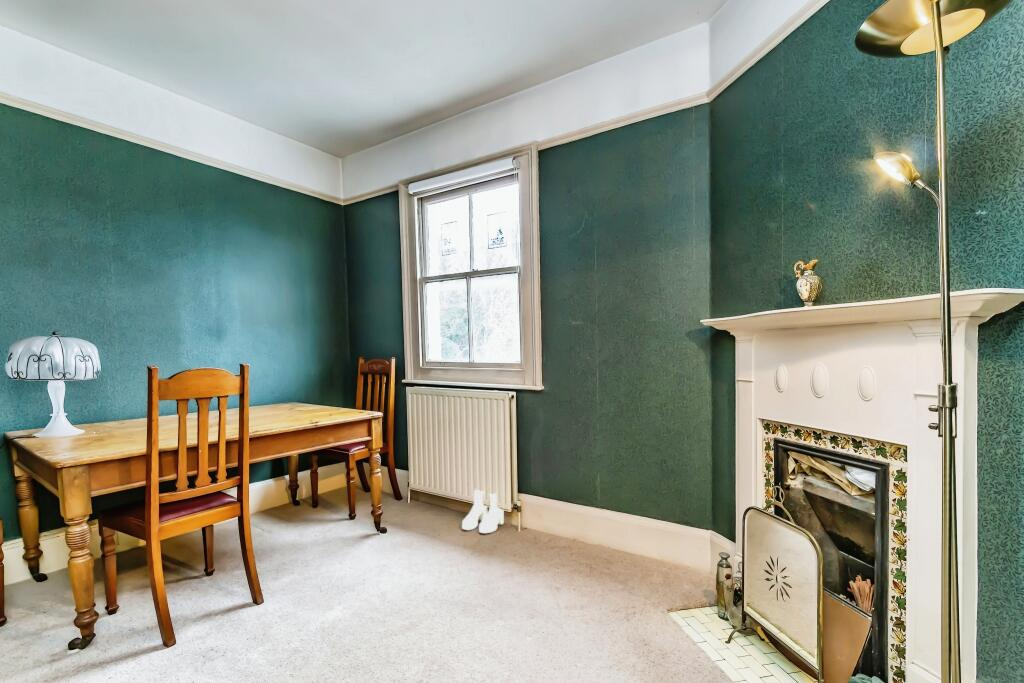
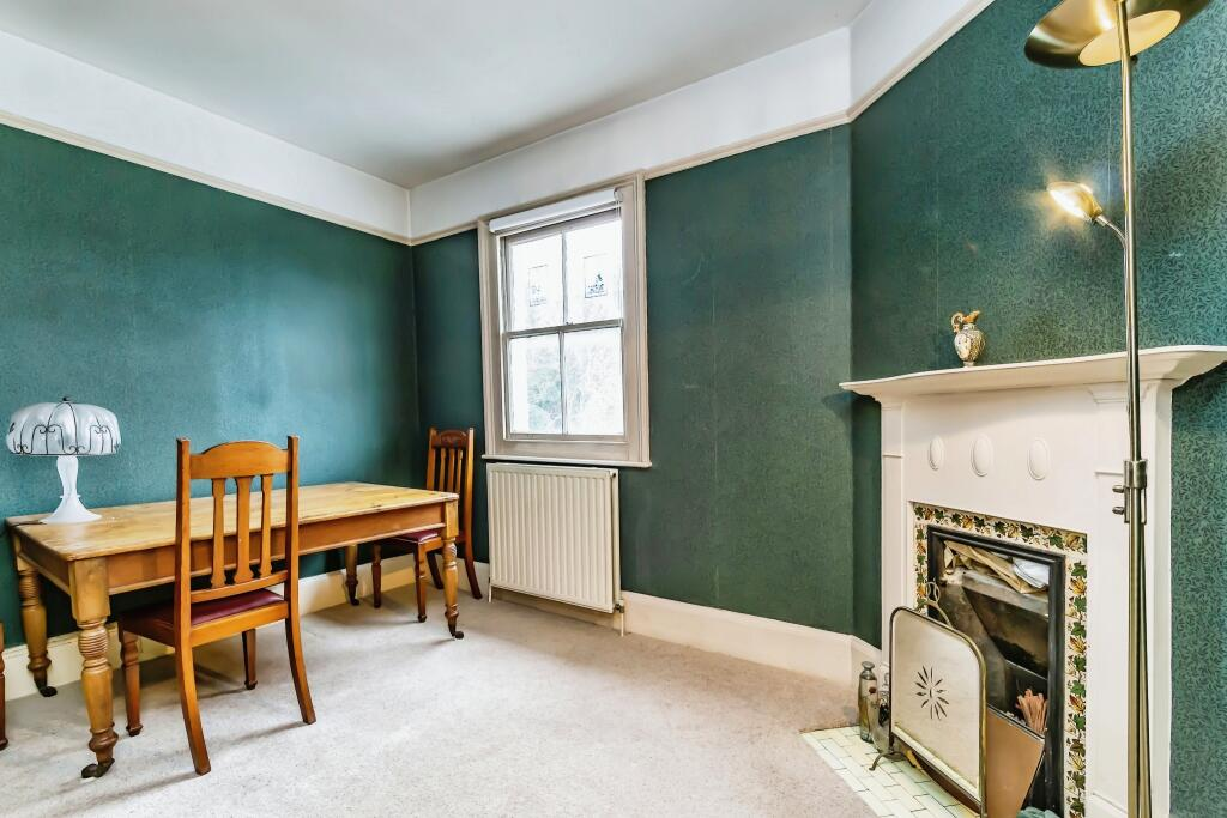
- boots (483, 509)
